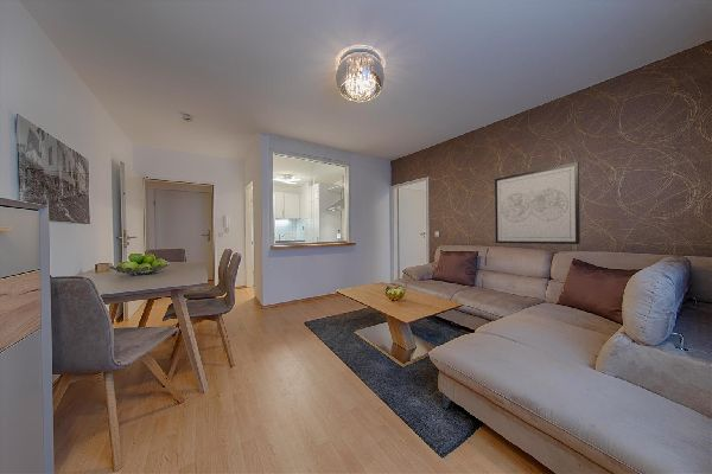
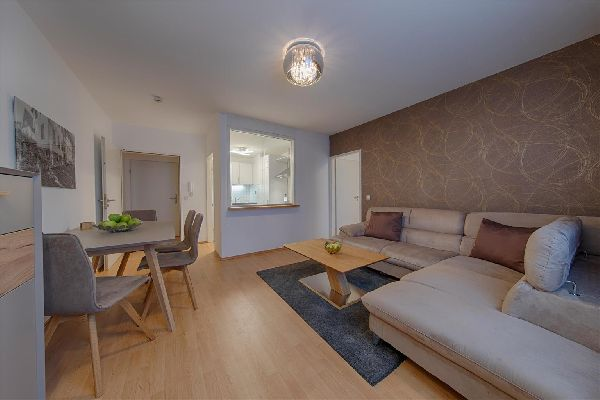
- wall art (532, 207)
